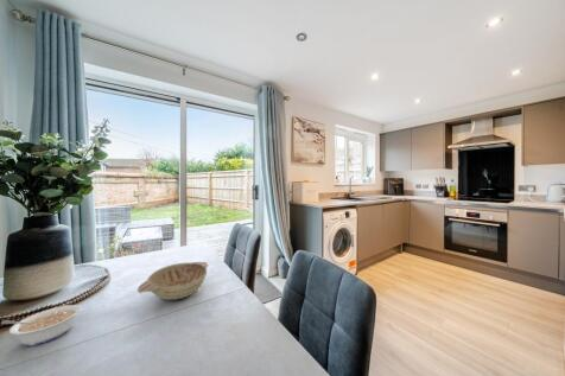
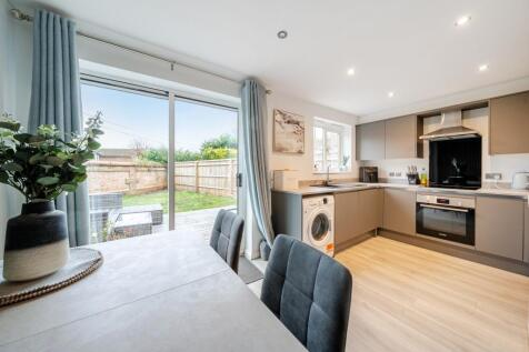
- legume (45, 325)
- decorative bowl (178, 282)
